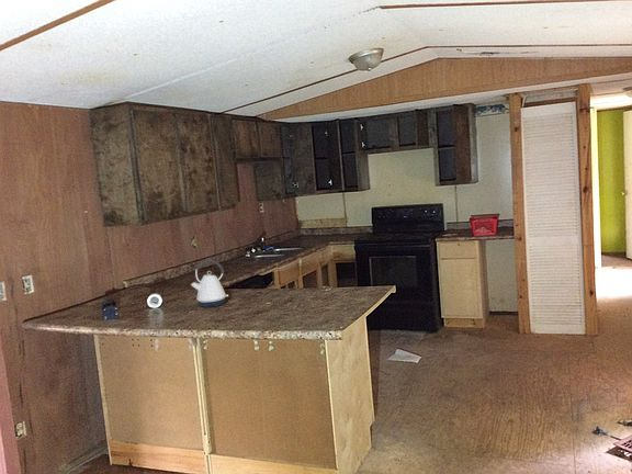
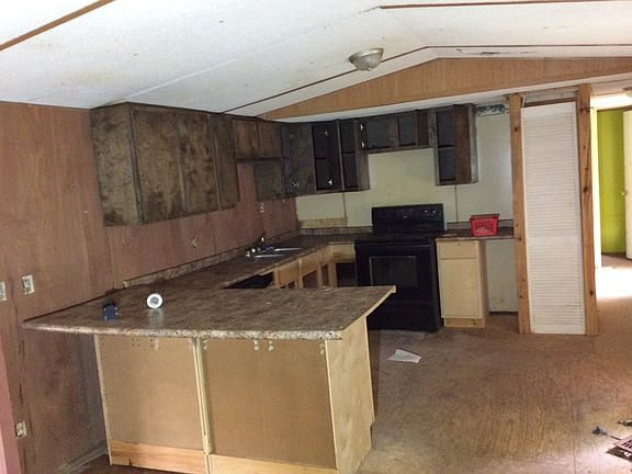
- kettle (208, 282)
